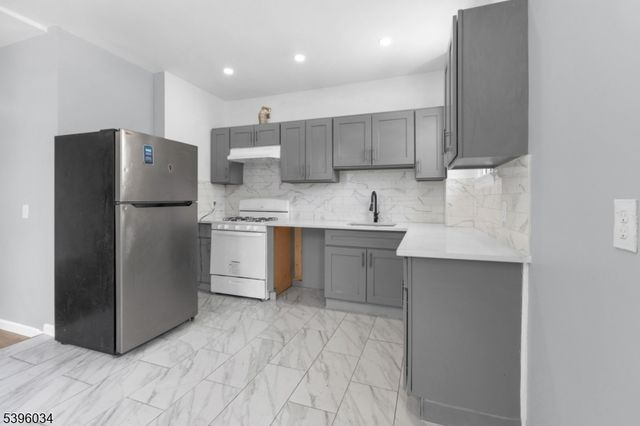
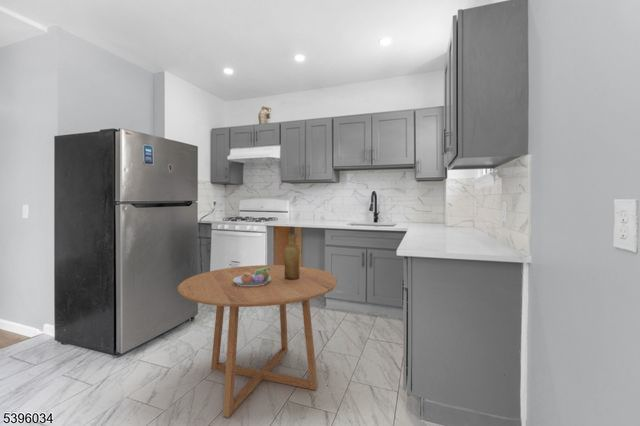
+ vase (291, 255)
+ dining table (280, 324)
+ fruit bowl (253, 275)
